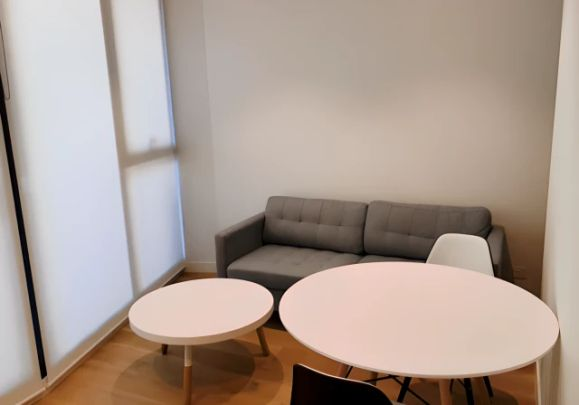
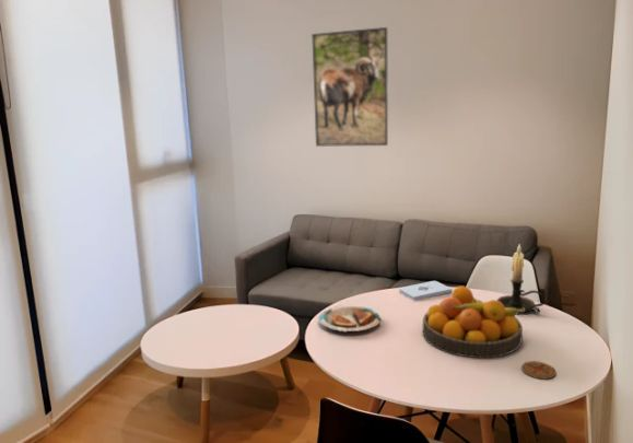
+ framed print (350, 90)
+ fruit bowl (471, 315)
+ candle holder (521, 277)
+ coaster (538, 370)
+ notepad (424, 290)
+ plate (350, 317)
